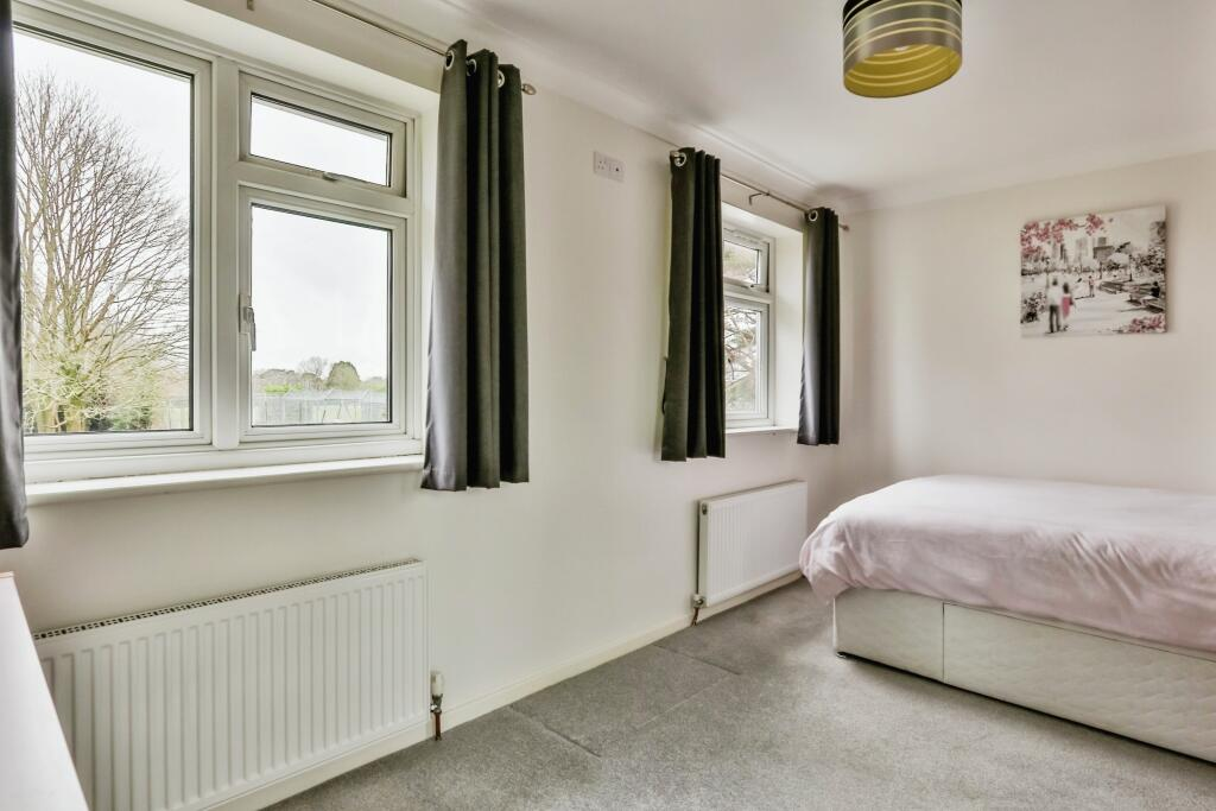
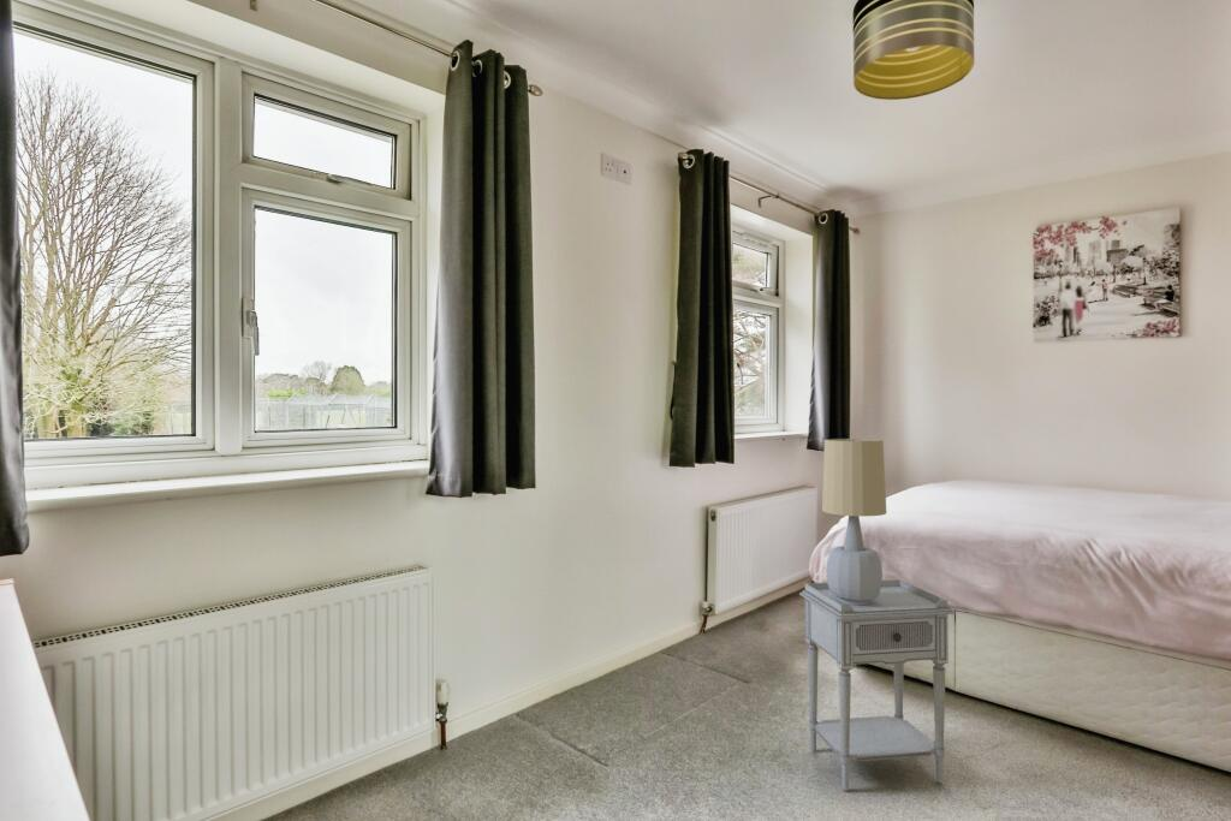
+ nightstand (874, 662)
+ table lamp (854, 519)
